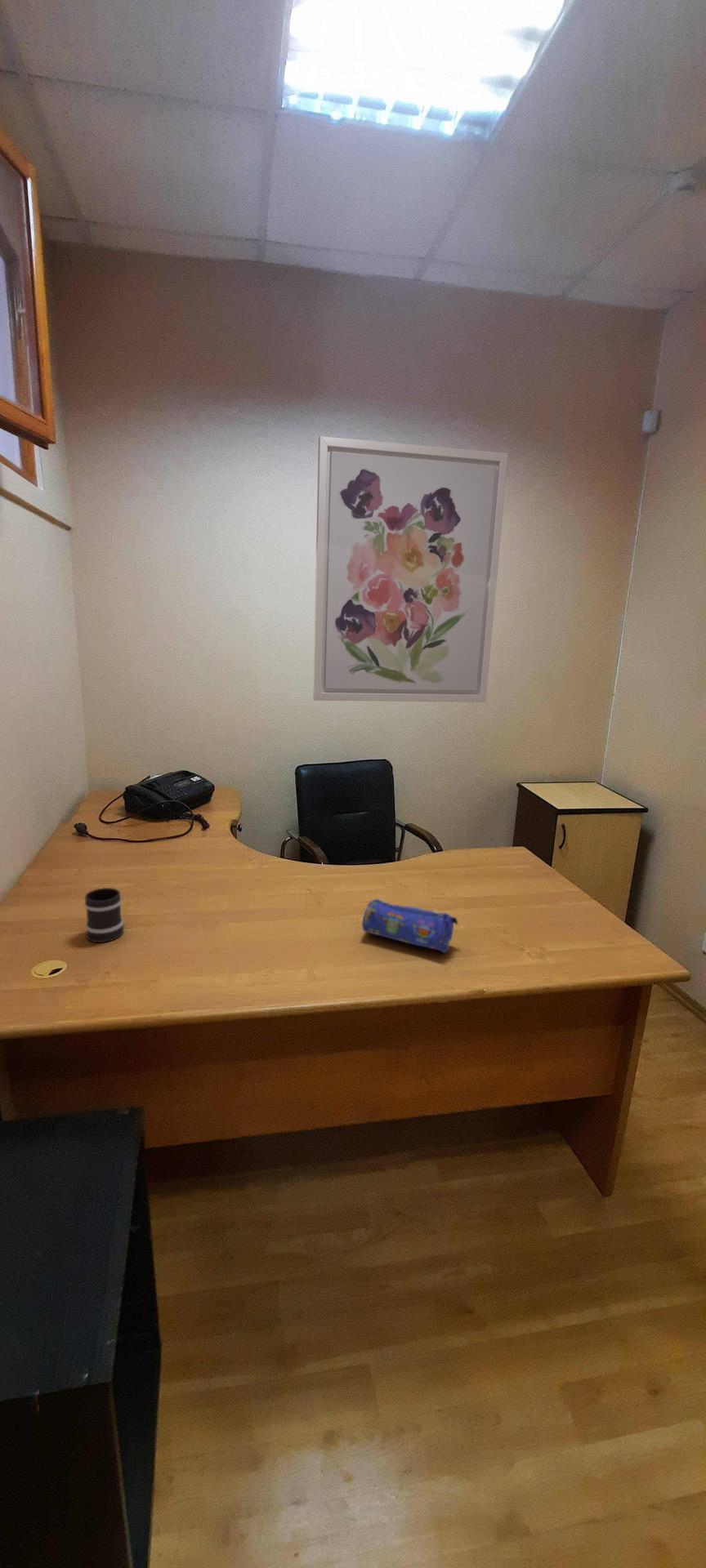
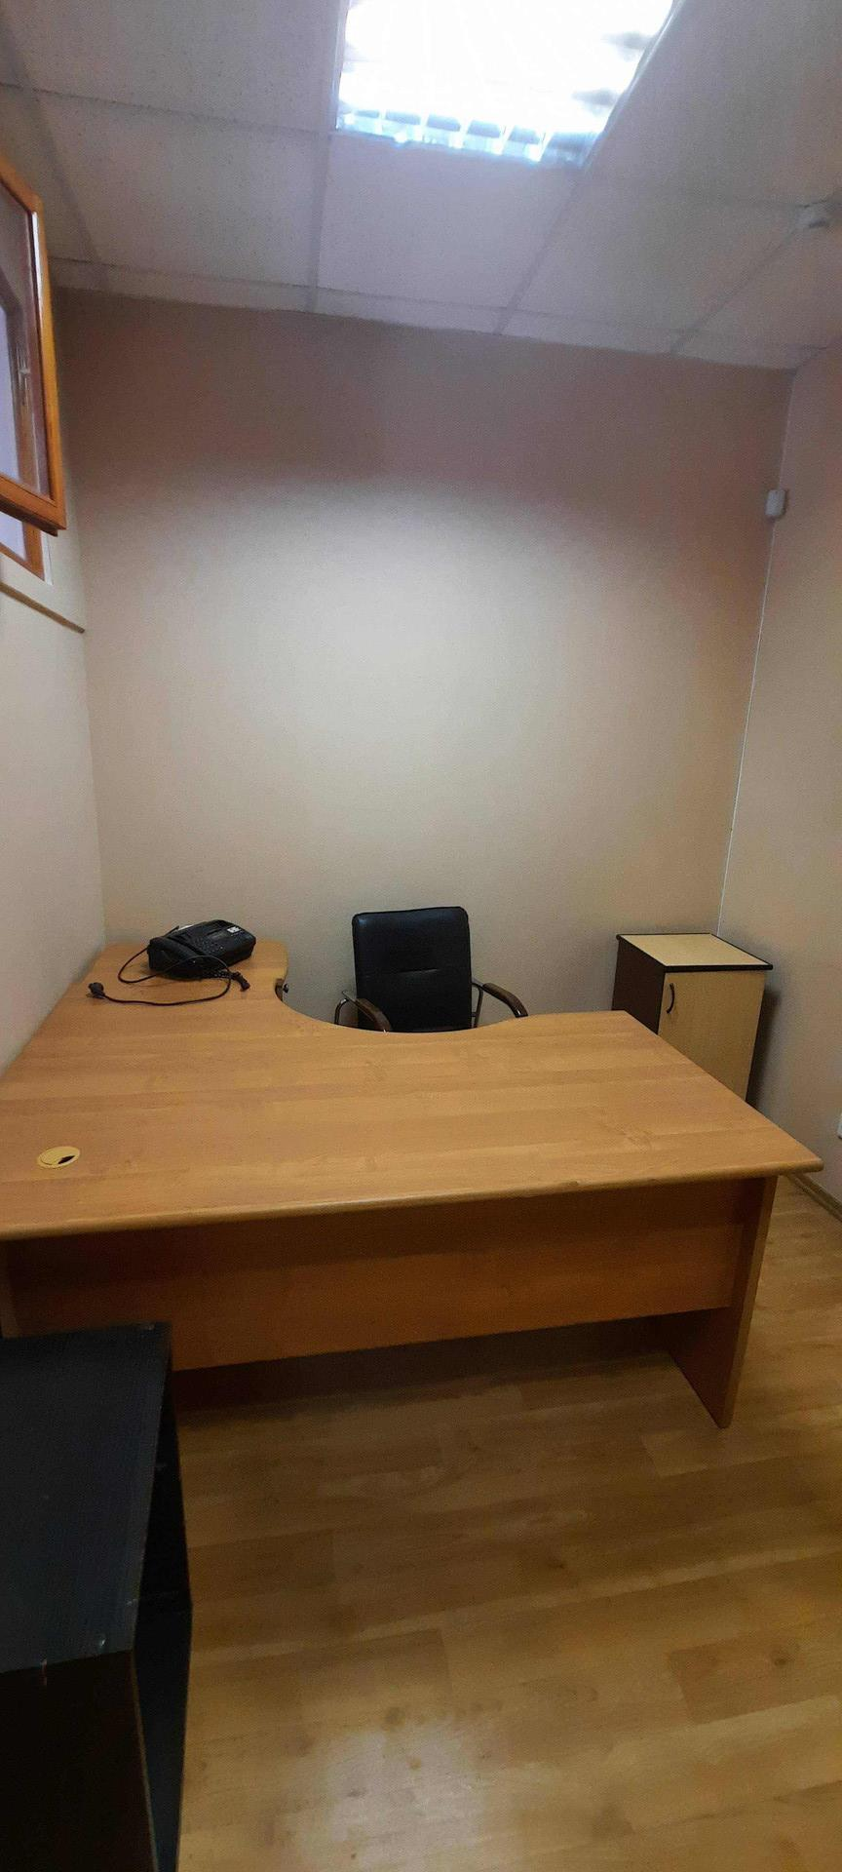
- mug (106, 911)
- pencil case (408, 923)
- wall art (408, 579)
